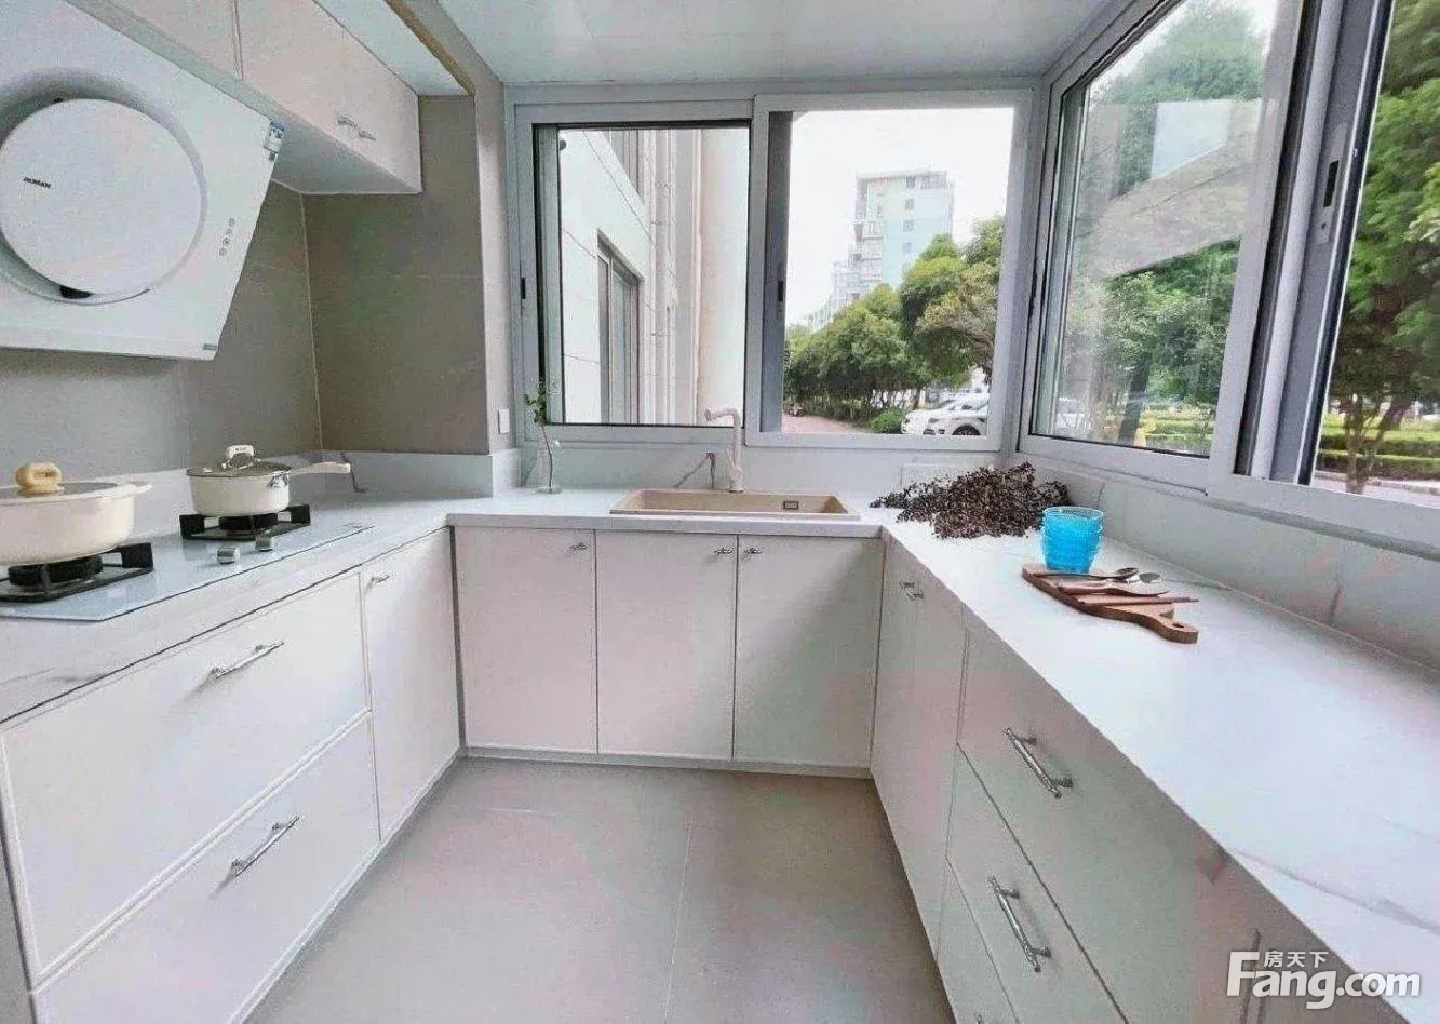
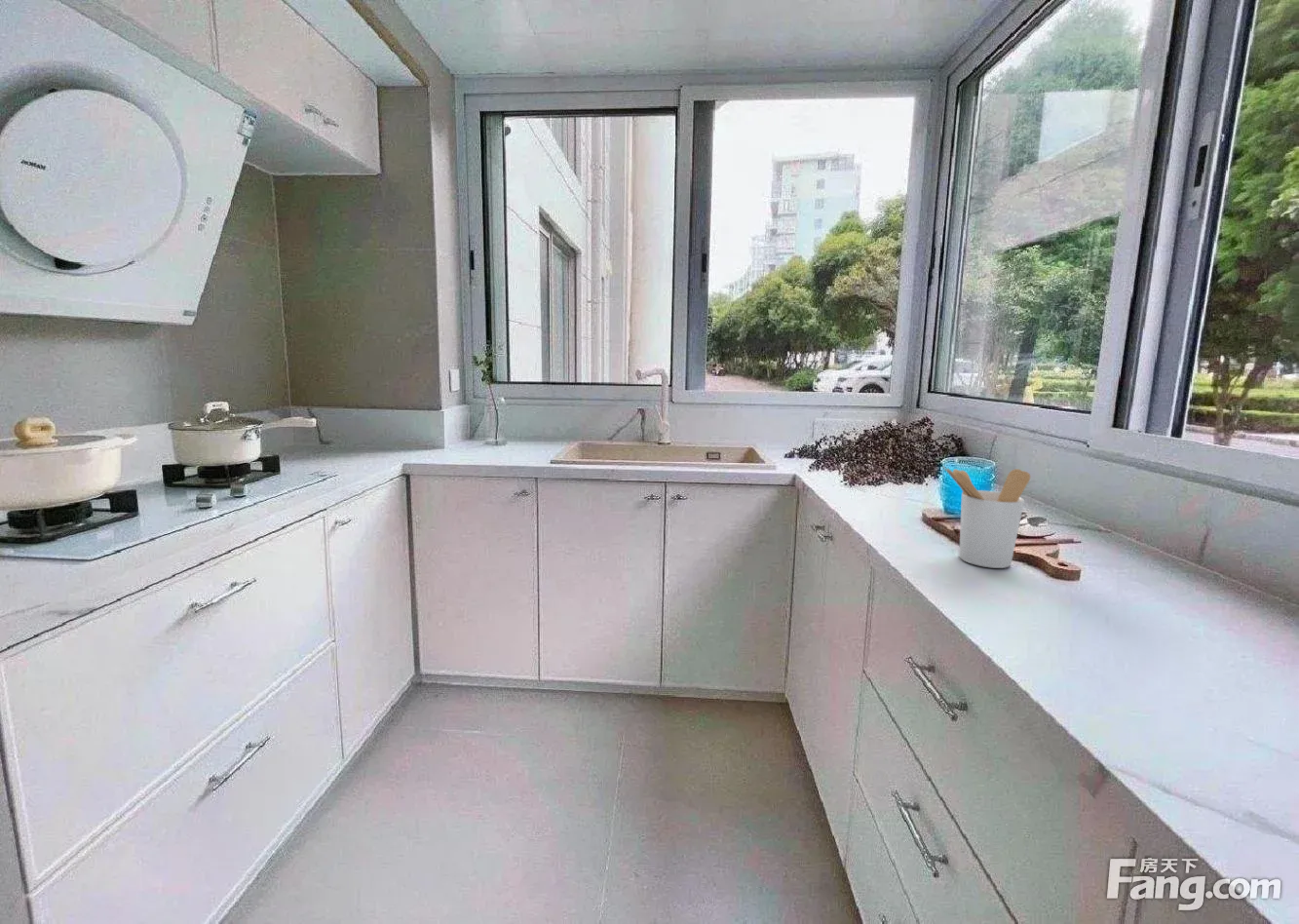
+ utensil holder (977, 513)
